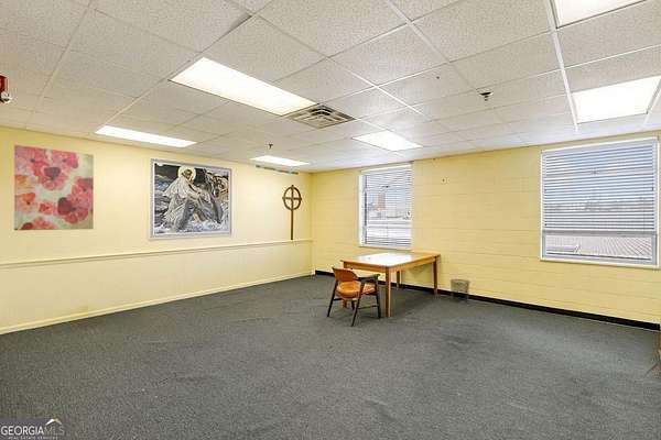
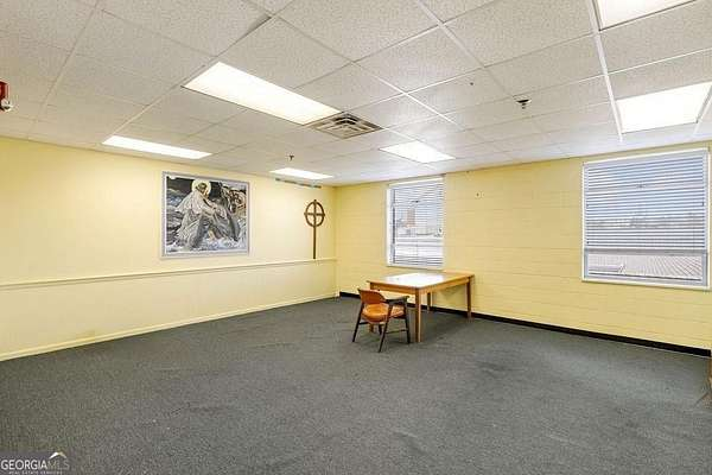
- waste bin (459, 290)
- wall art (56, 189)
